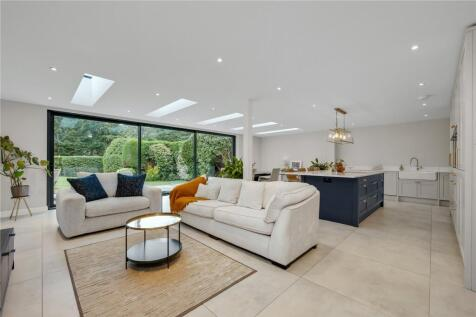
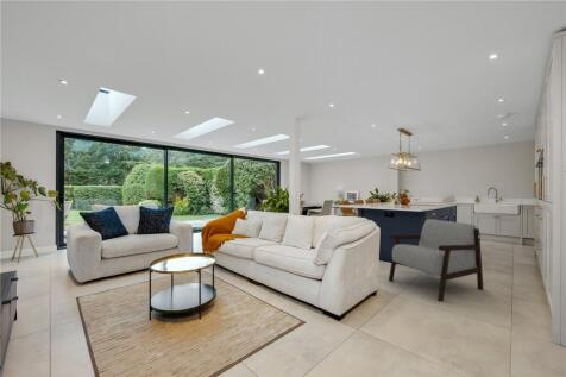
+ armchair (433, 253)
